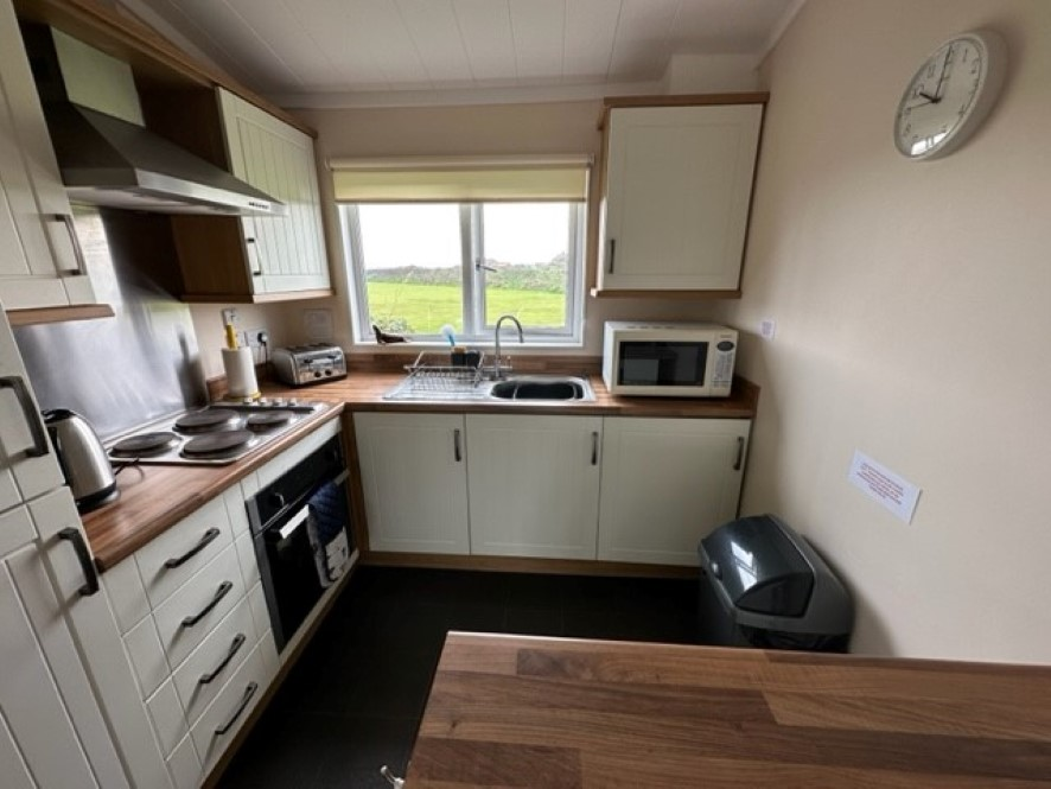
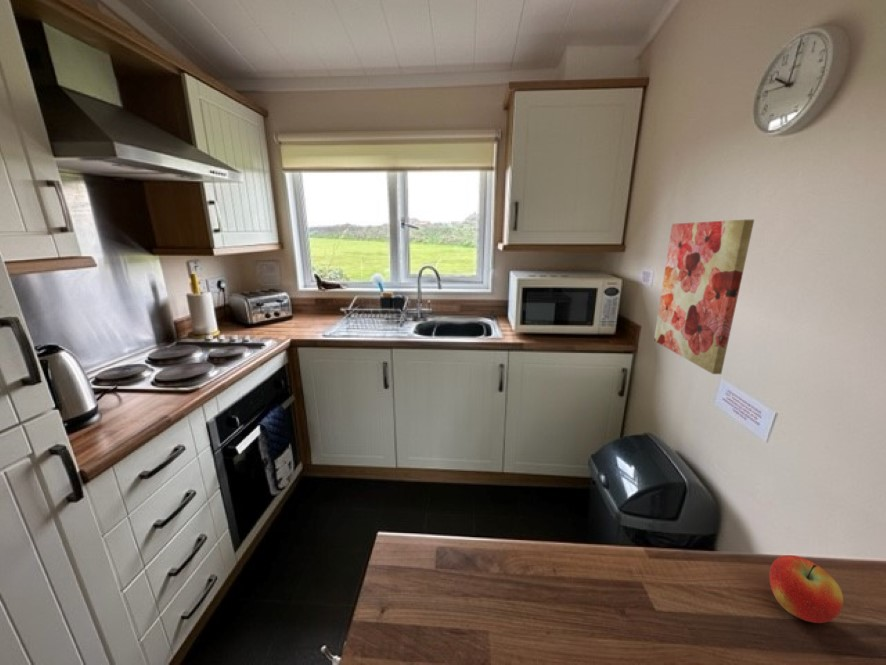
+ apple (804, 585)
+ wall art (694, 291)
